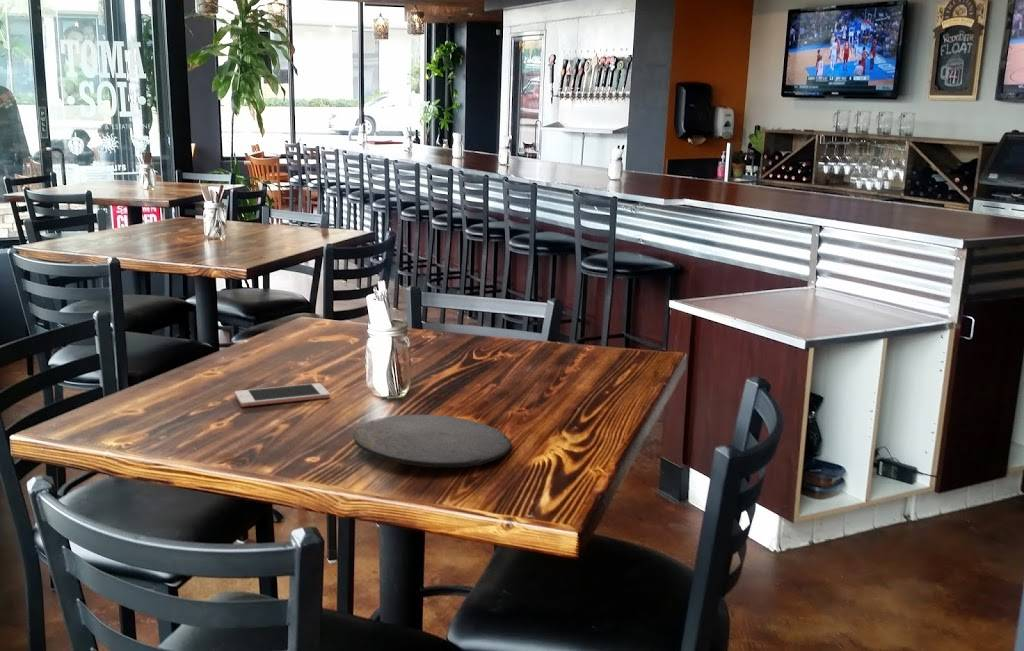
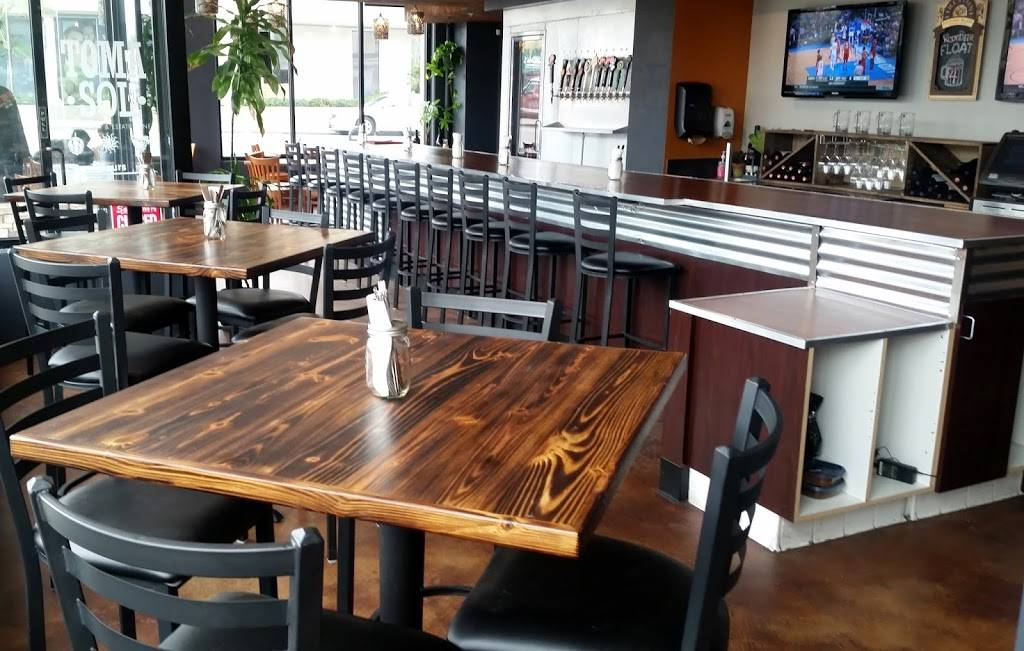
- cell phone (282, 394)
- plate (432, 439)
